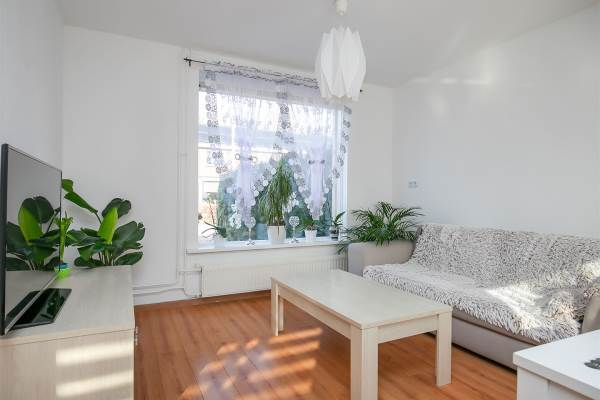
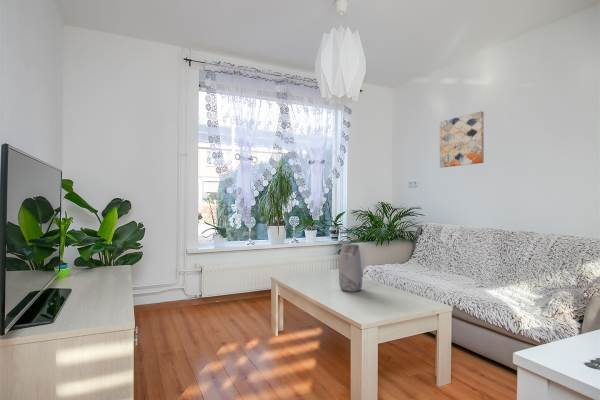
+ wall art (460, 141)
+ vase (350, 267)
